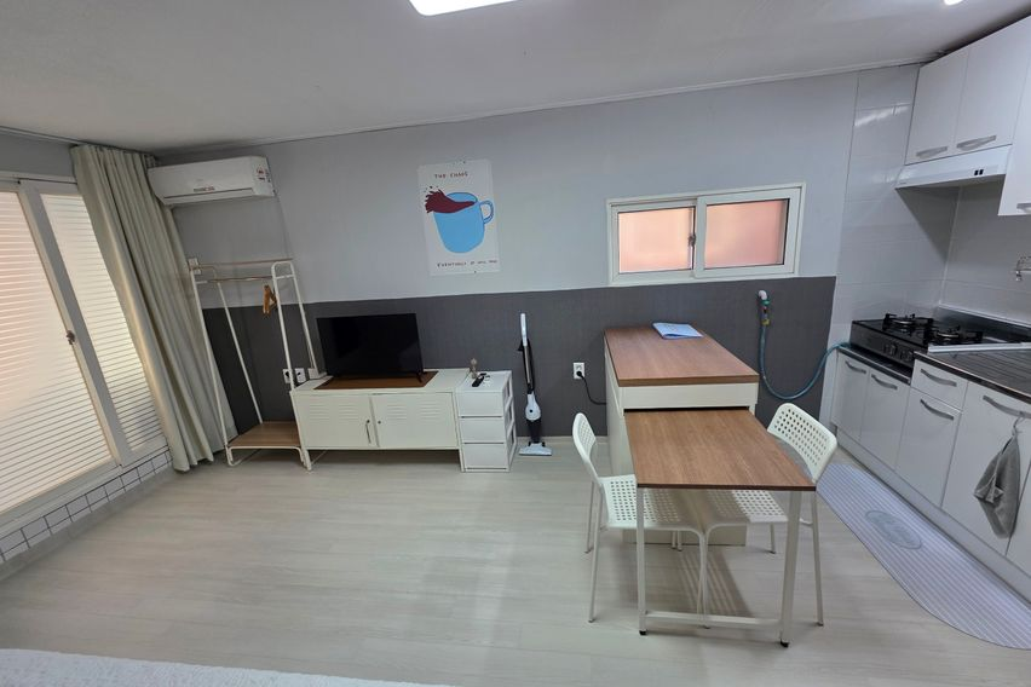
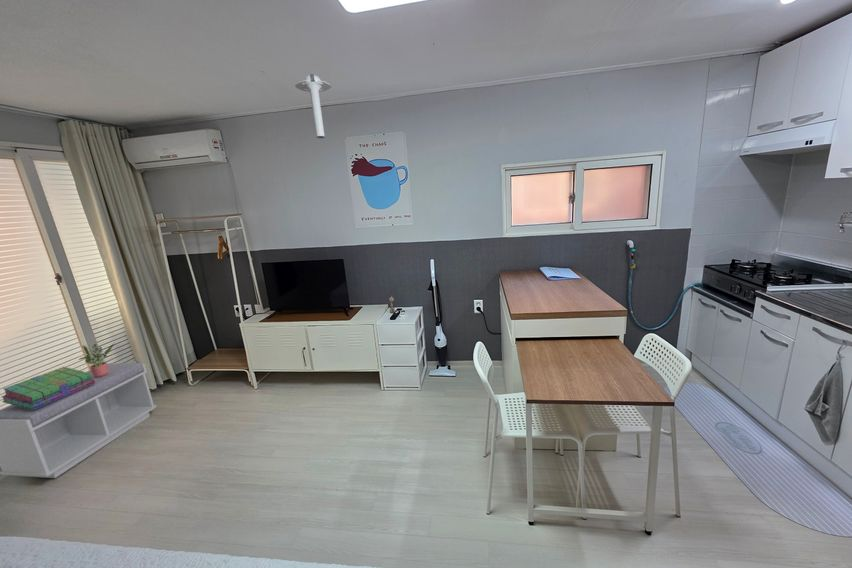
+ potted plant (96, 357)
+ ceiling light (316, 107)
+ stack of books (50, 389)
+ bench (82, 414)
